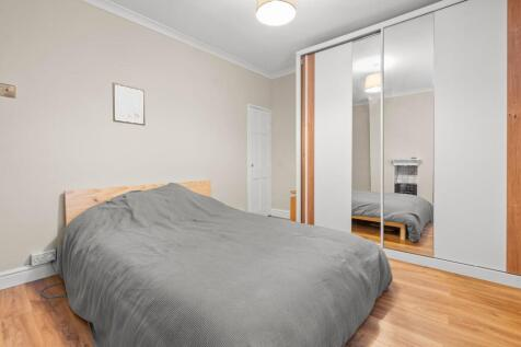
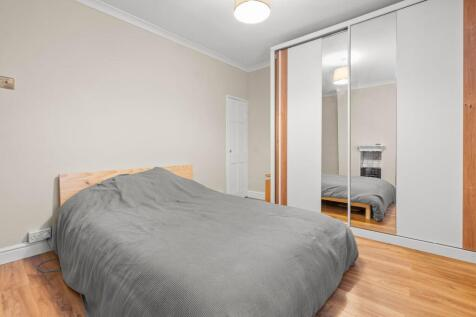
- wall art (129, 105)
